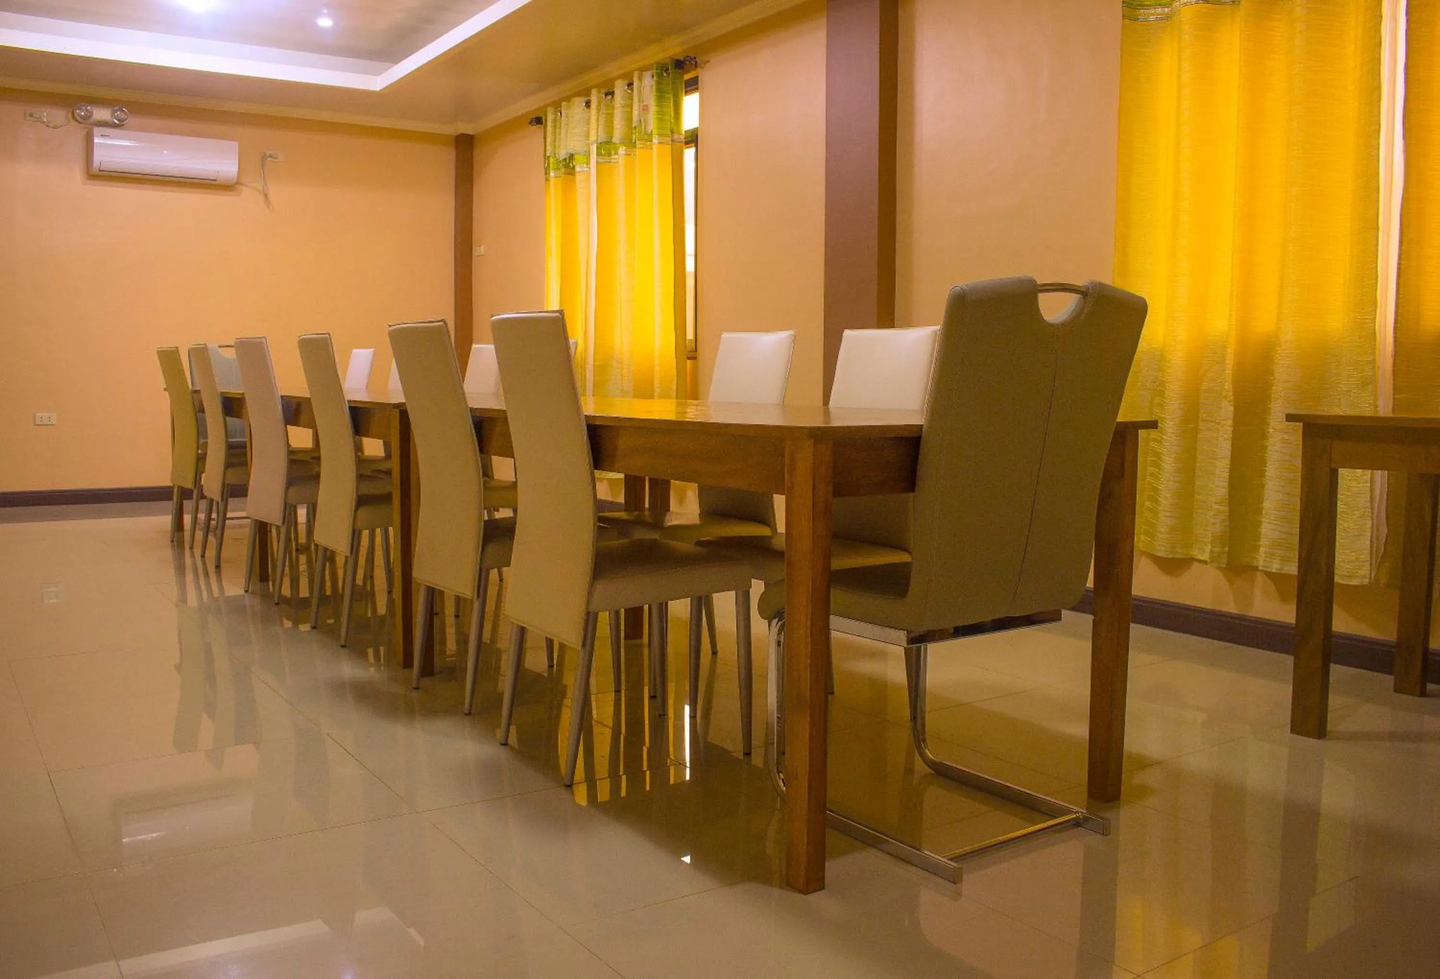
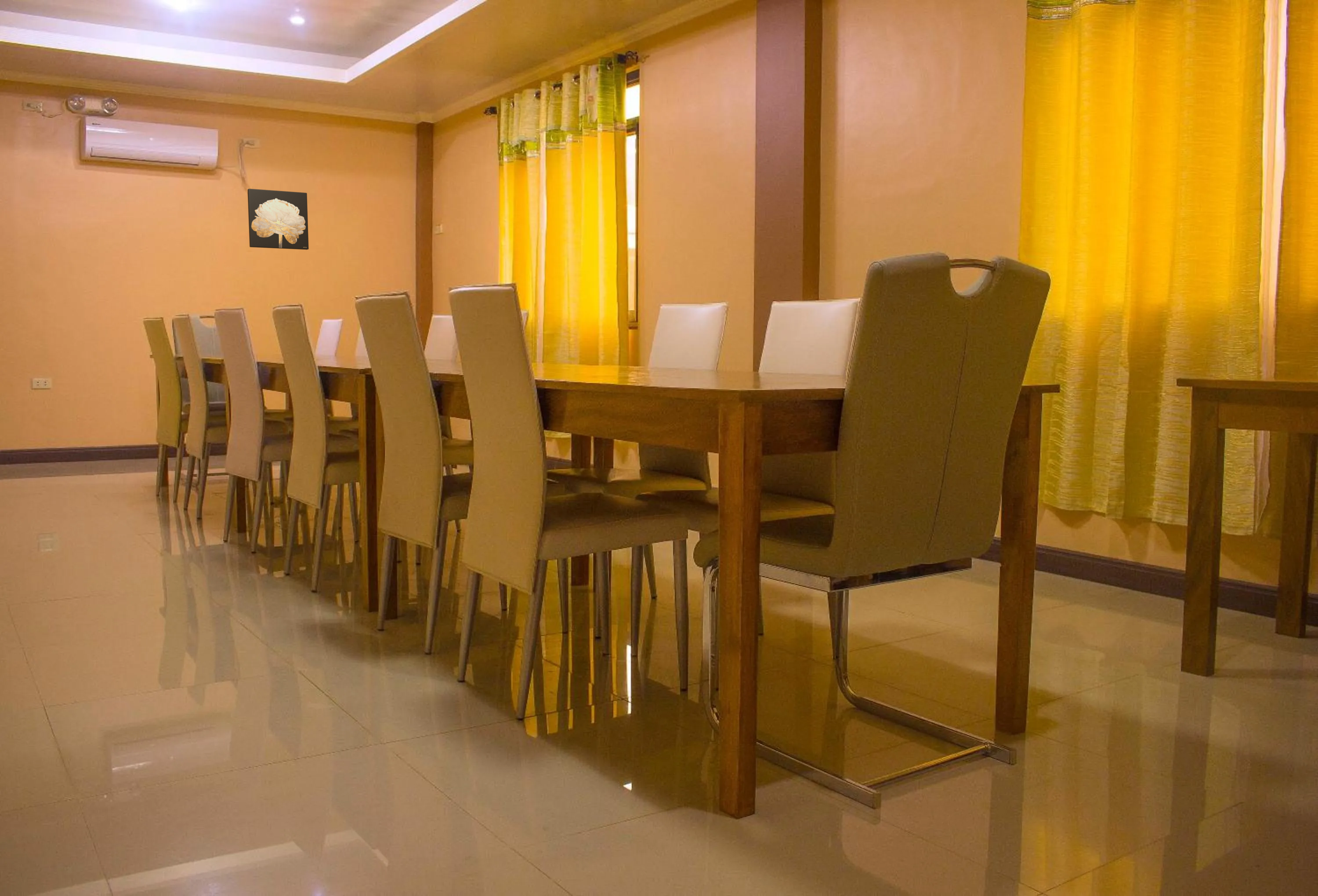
+ wall art (278, 220)
